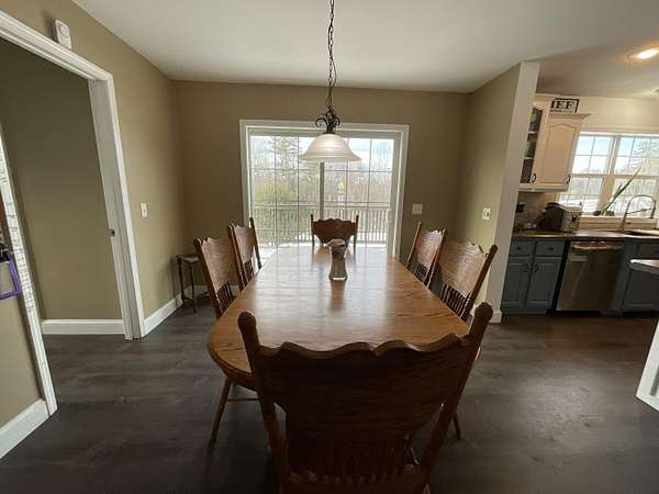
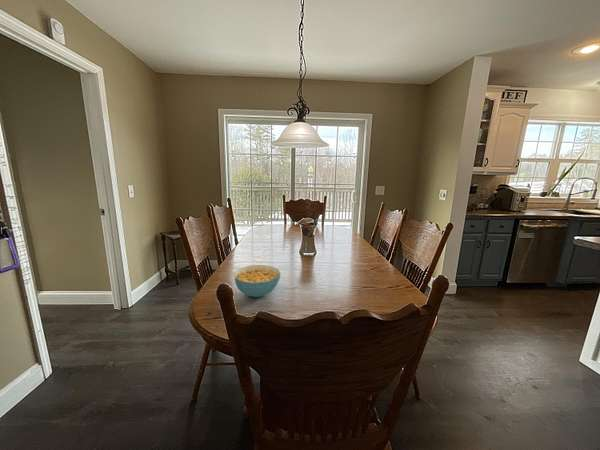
+ cereal bowl (257, 283)
